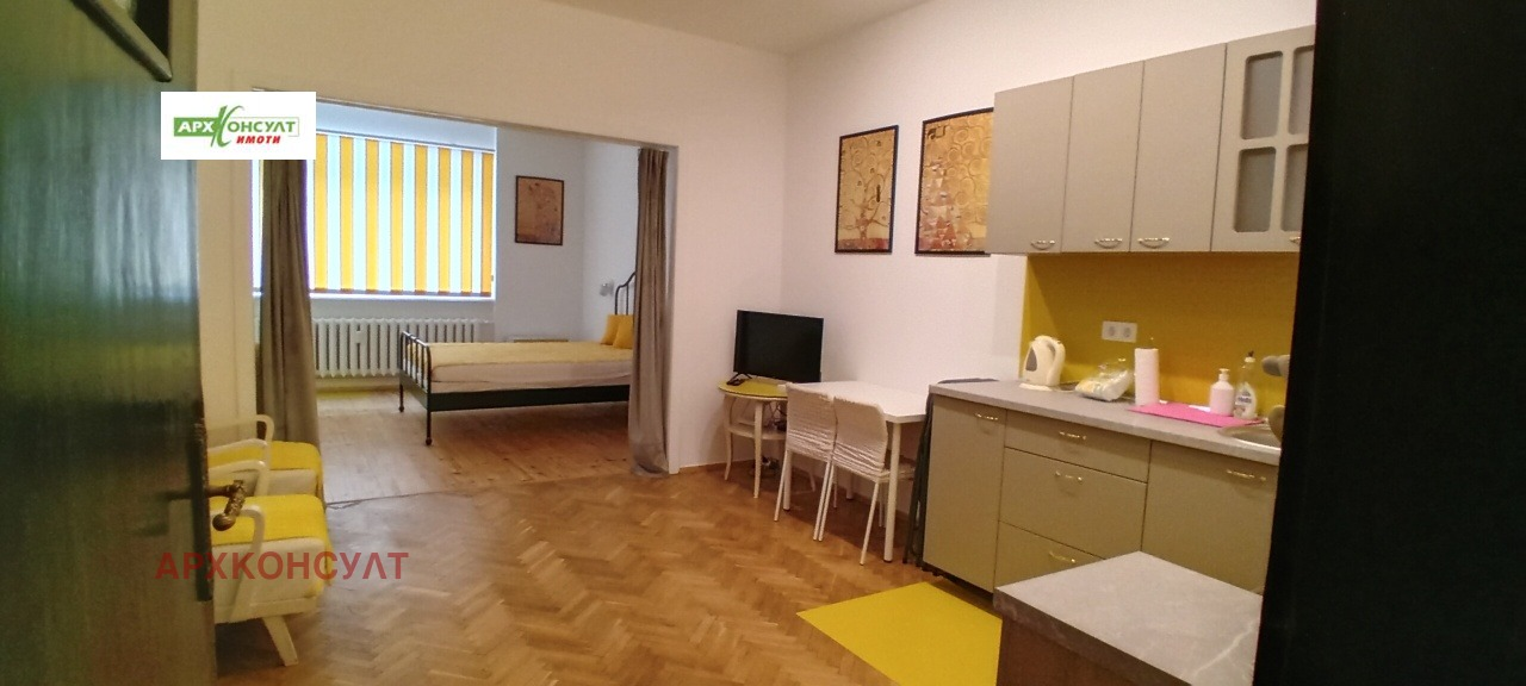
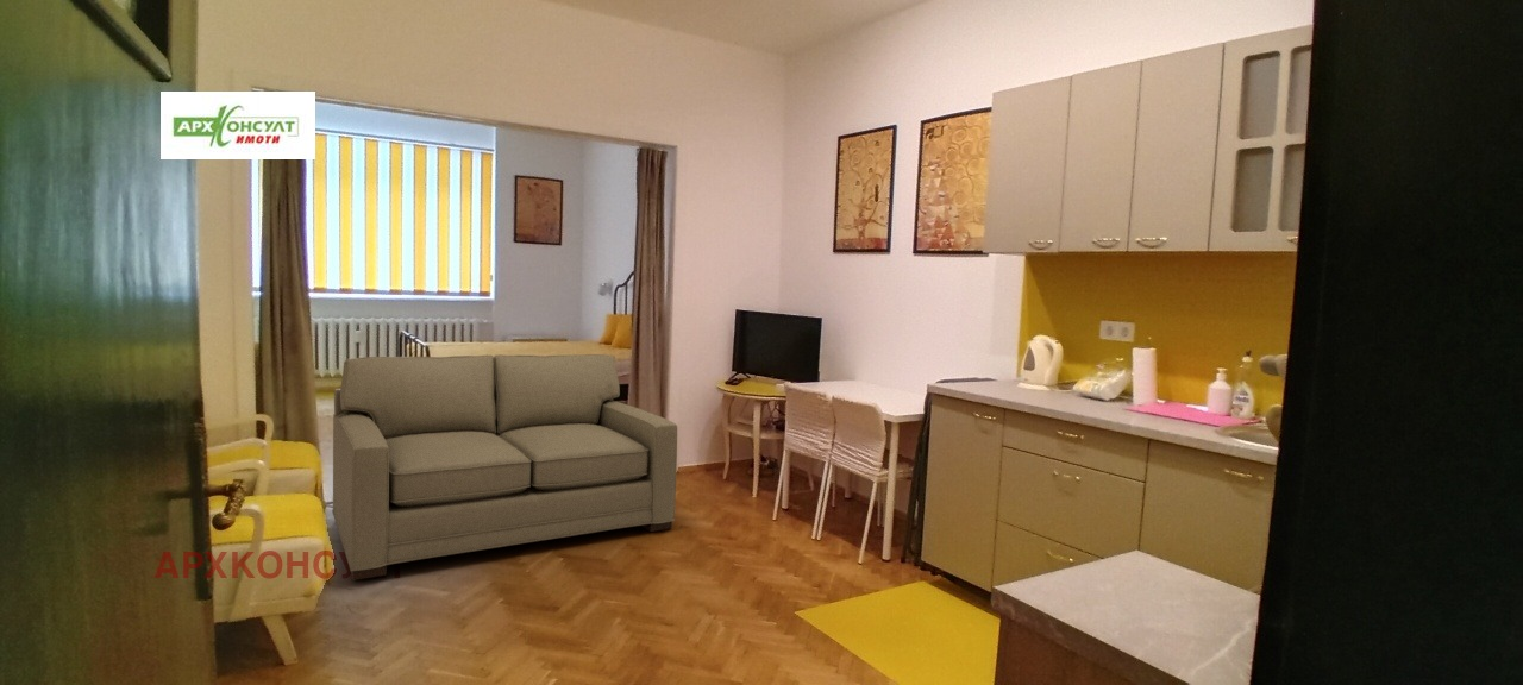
+ sofa (507, 442)
